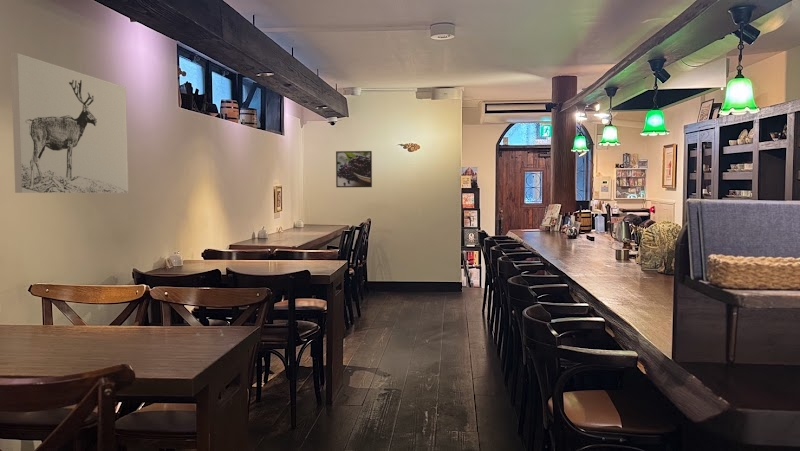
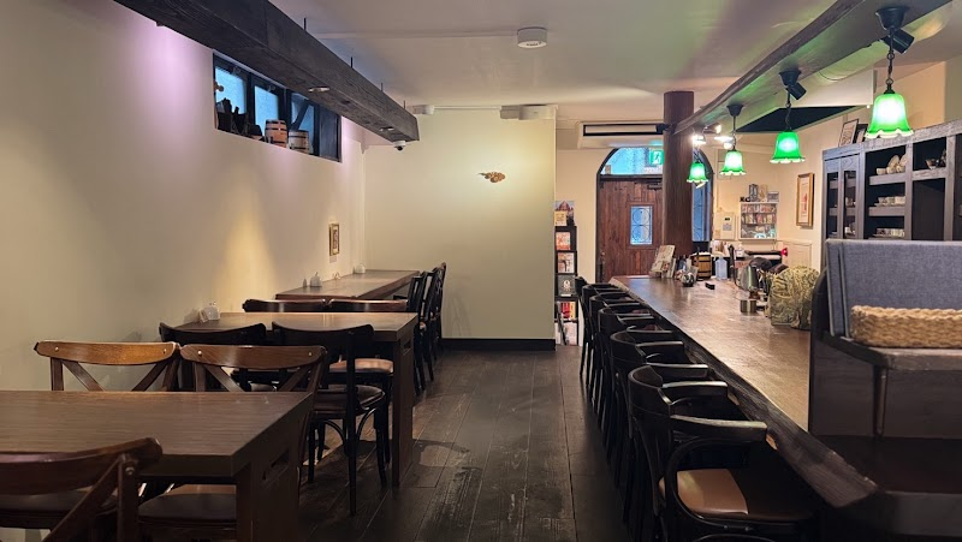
- wall art (77, 133)
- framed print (353, 169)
